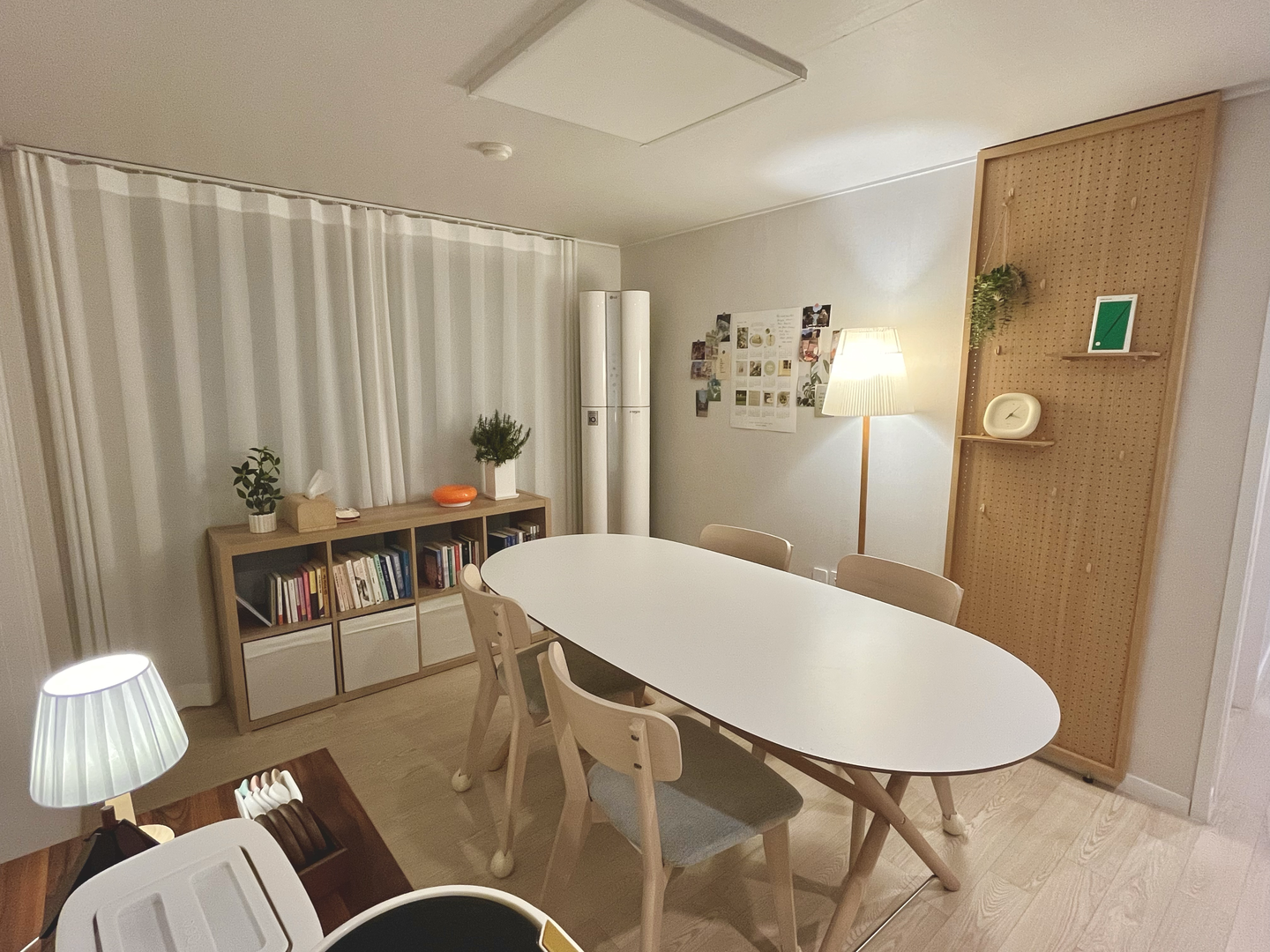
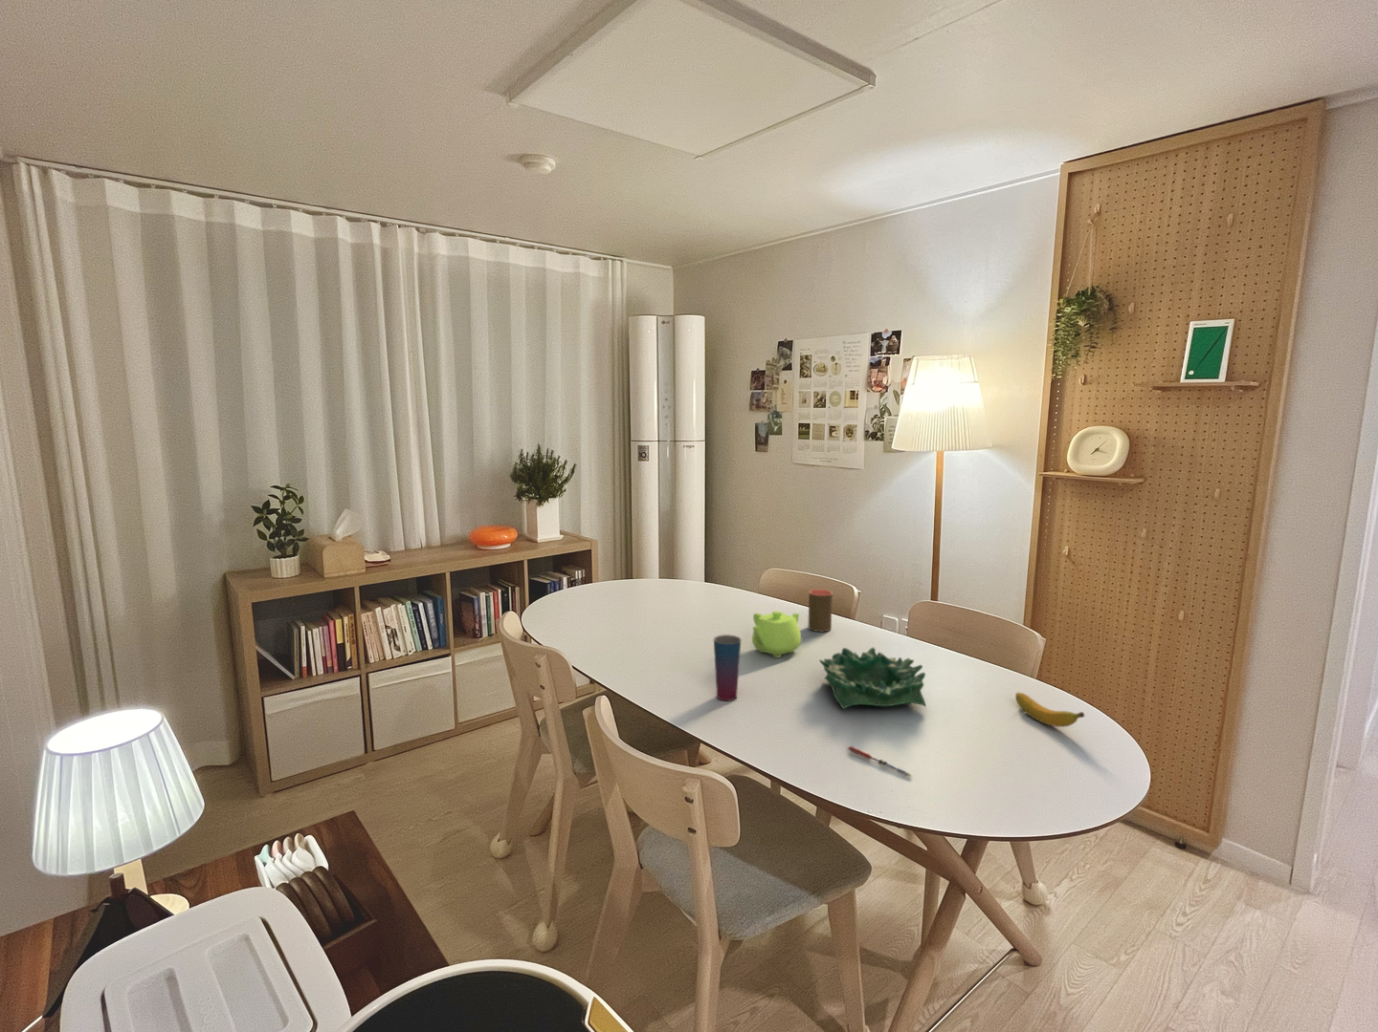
+ banana (1047, 709)
+ cup (820, 609)
+ cup (726, 668)
+ decorative bowl (871, 680)
+ teapot (773, 630)
+ pen (879, 760)
